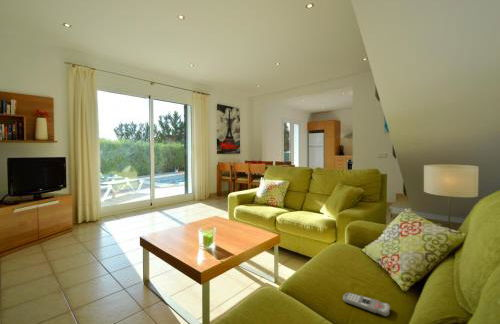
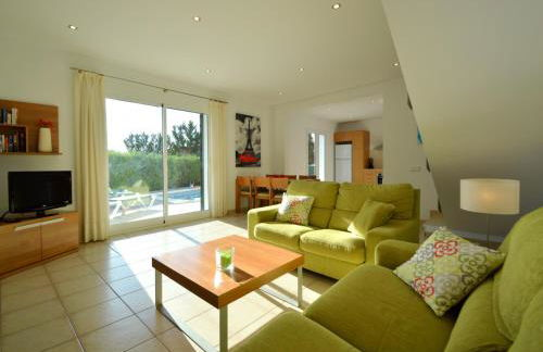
- remote control (365, 303)
